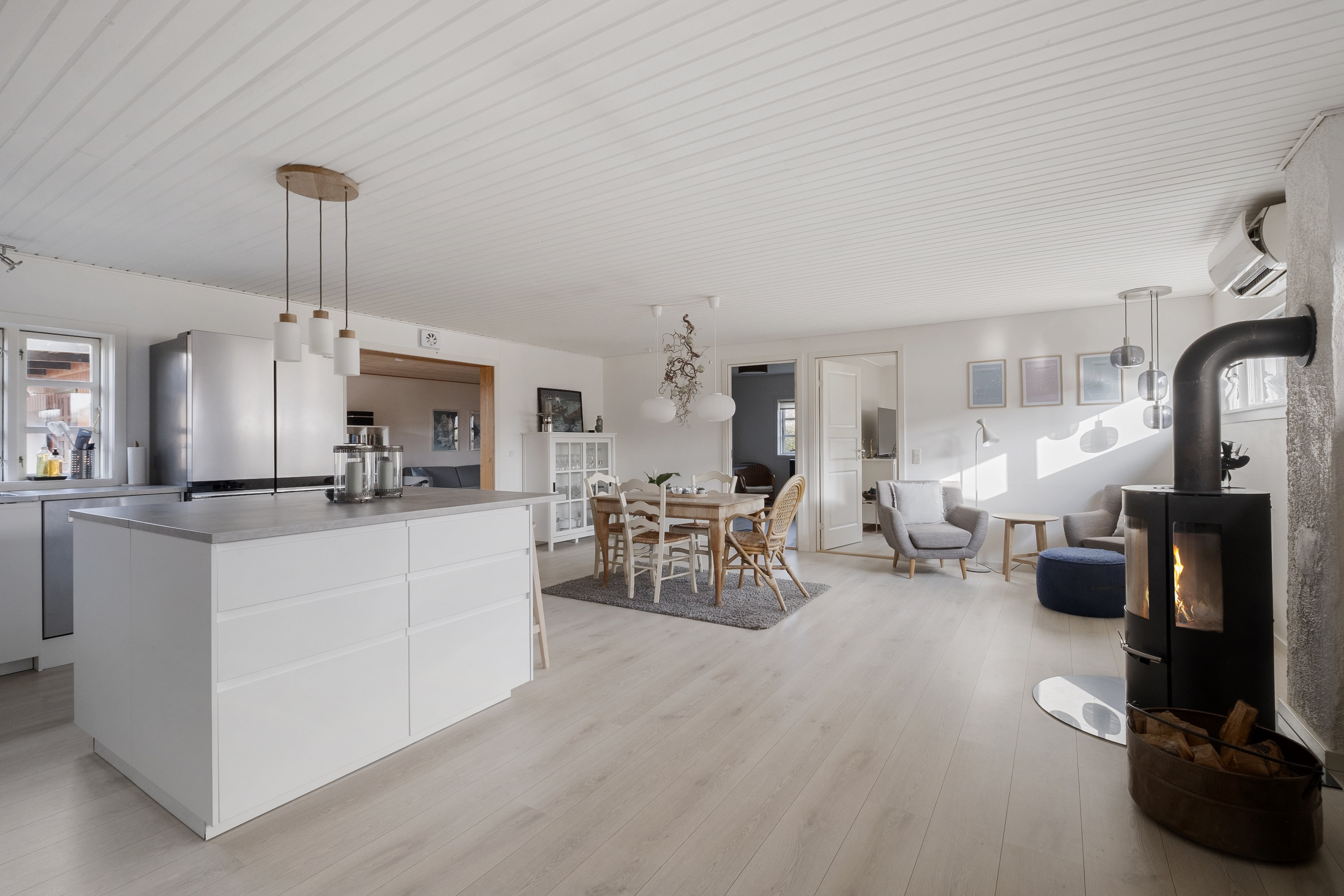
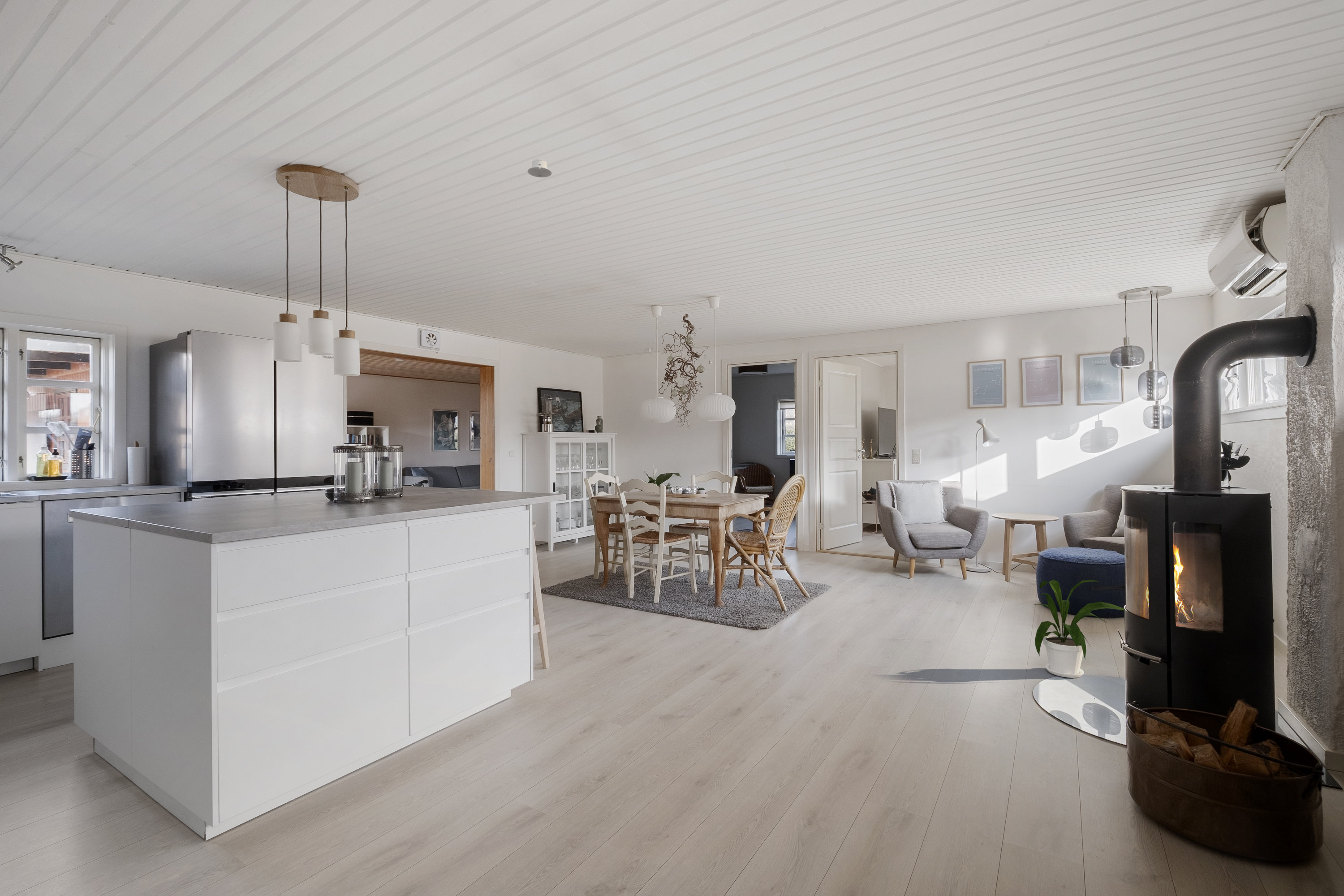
+ recessed light (539, 168)
+ house plant (1068, 625)
